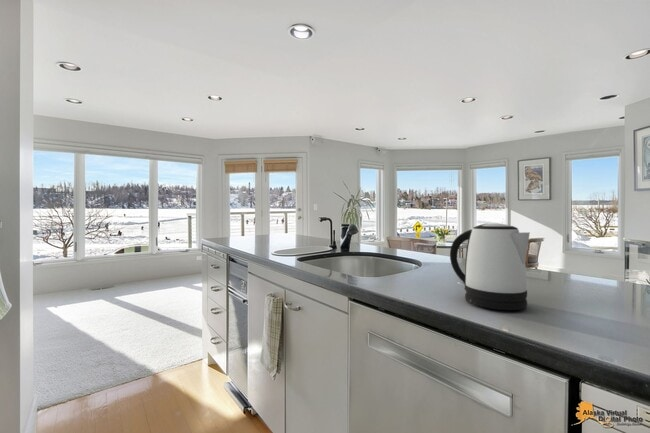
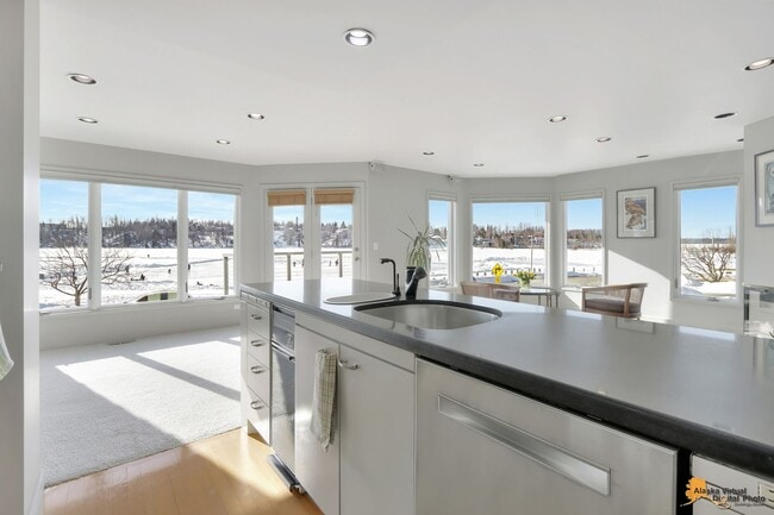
- kettle (486, 262)
